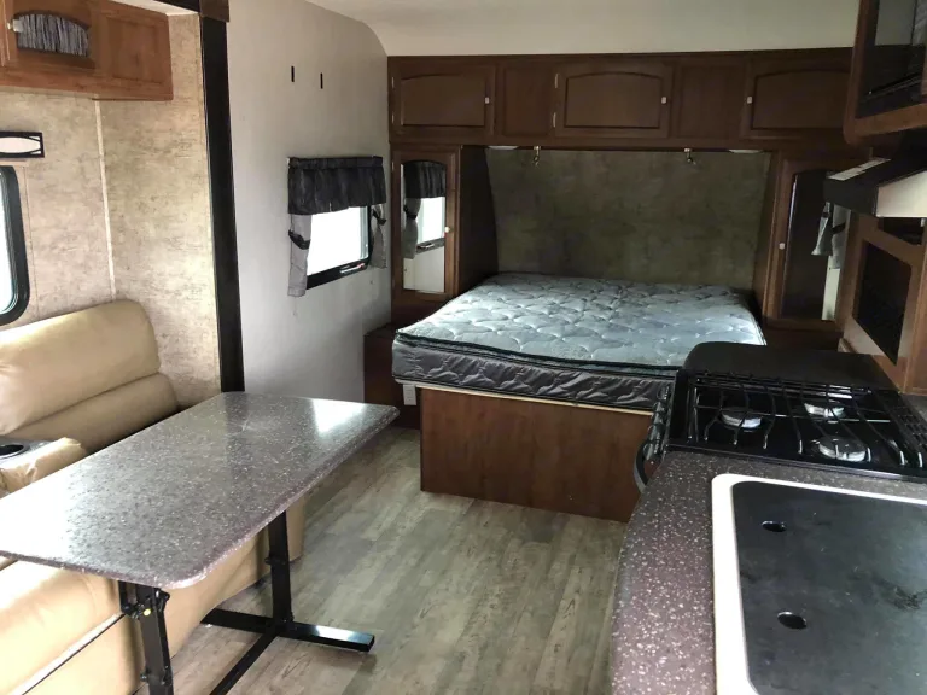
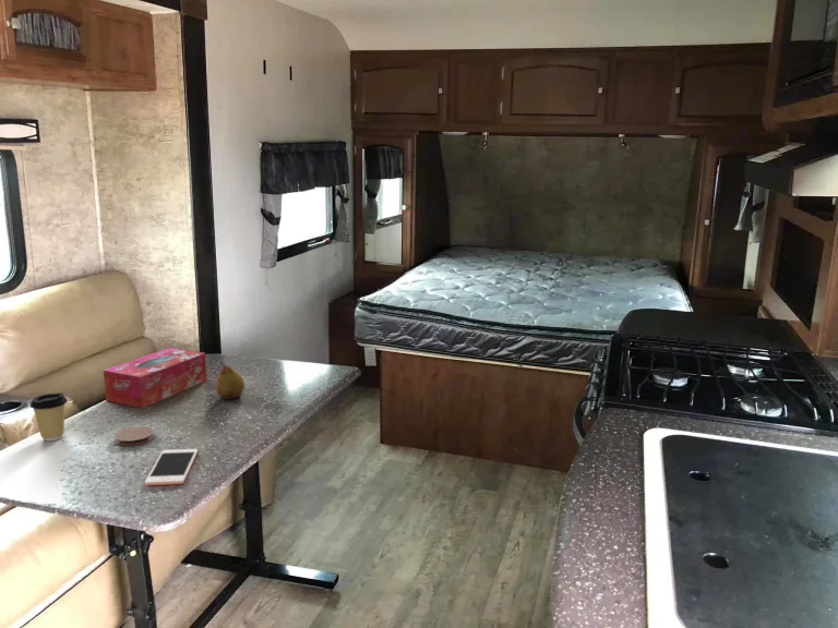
+ tissue box (157, 375)
+ coaster (134, 435)
+ fruit (229, 378)
+ cell phone (172, 466)
+ coffee cup (50, 416)
